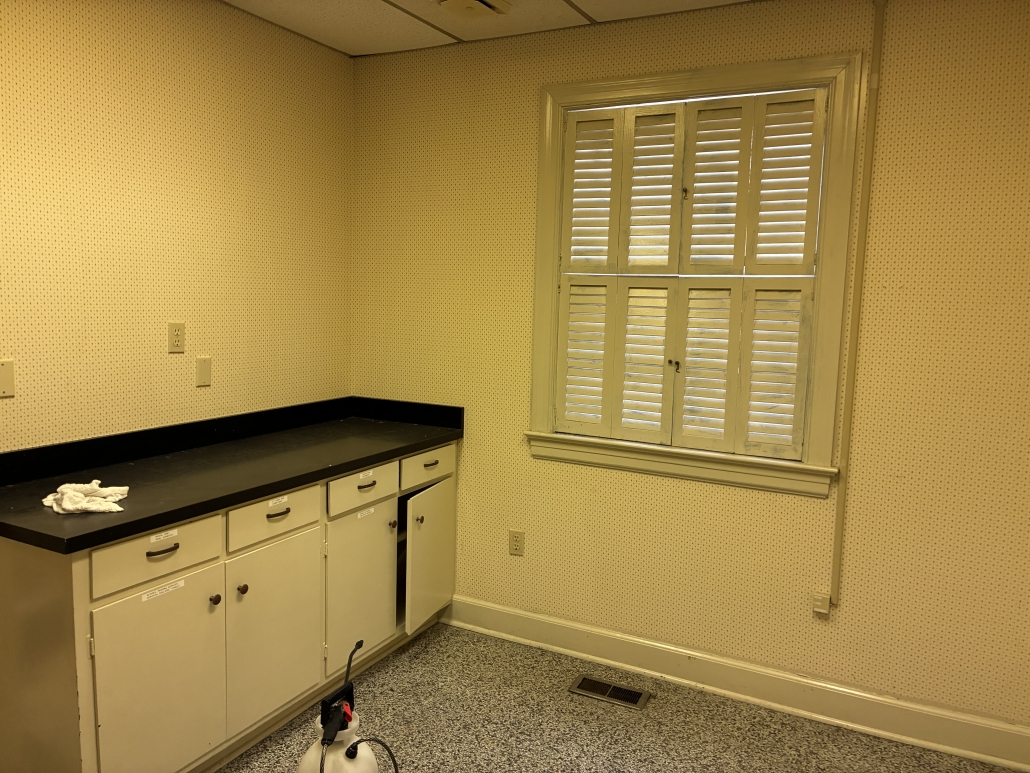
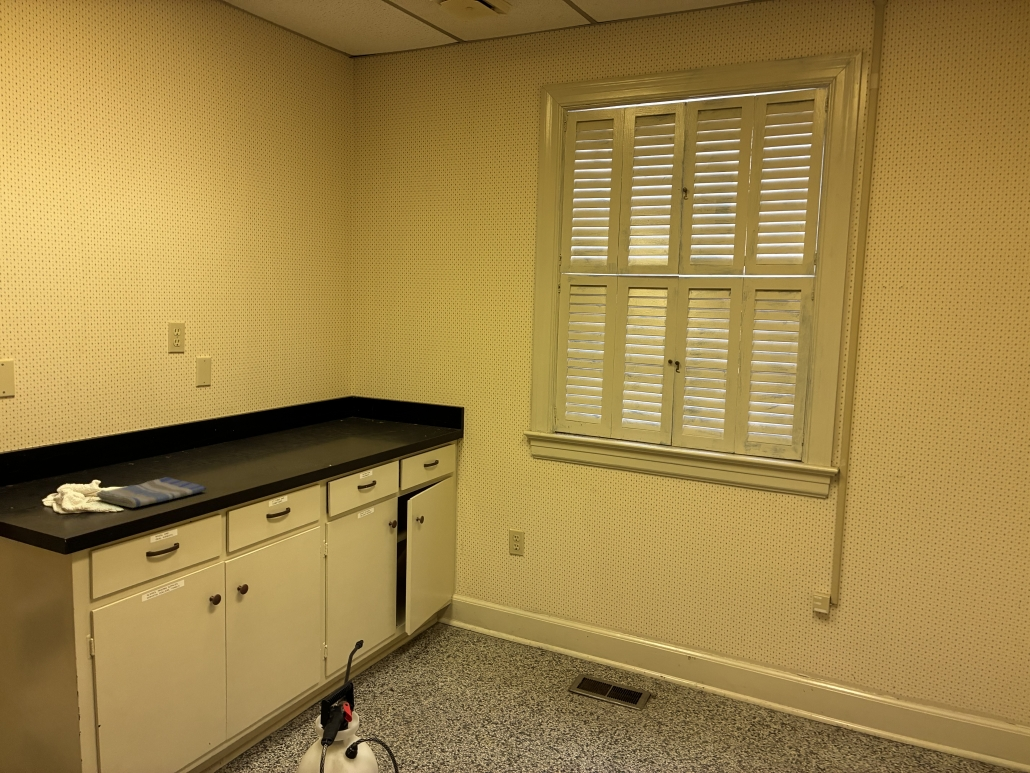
+ dish towel (152, 491)
